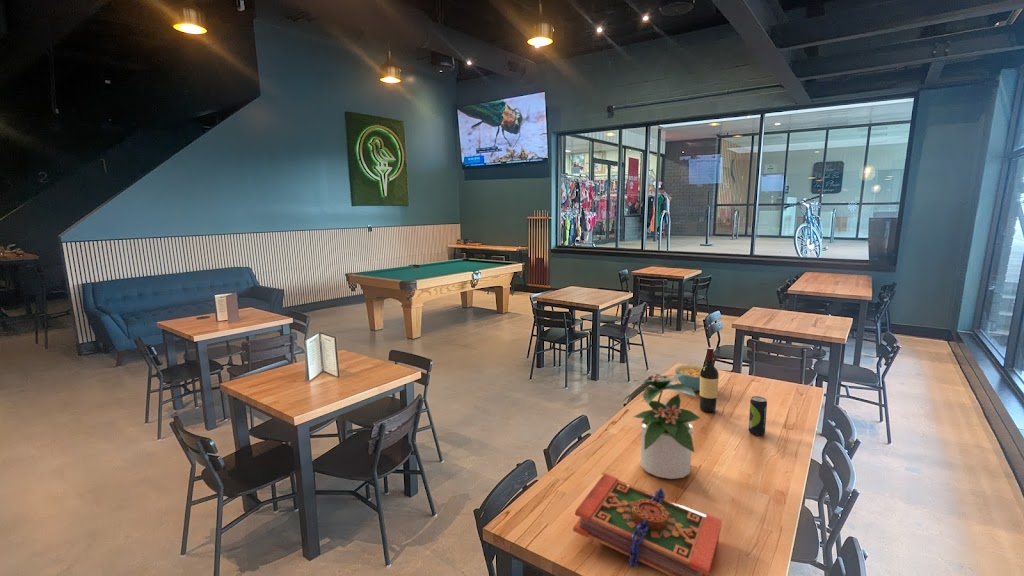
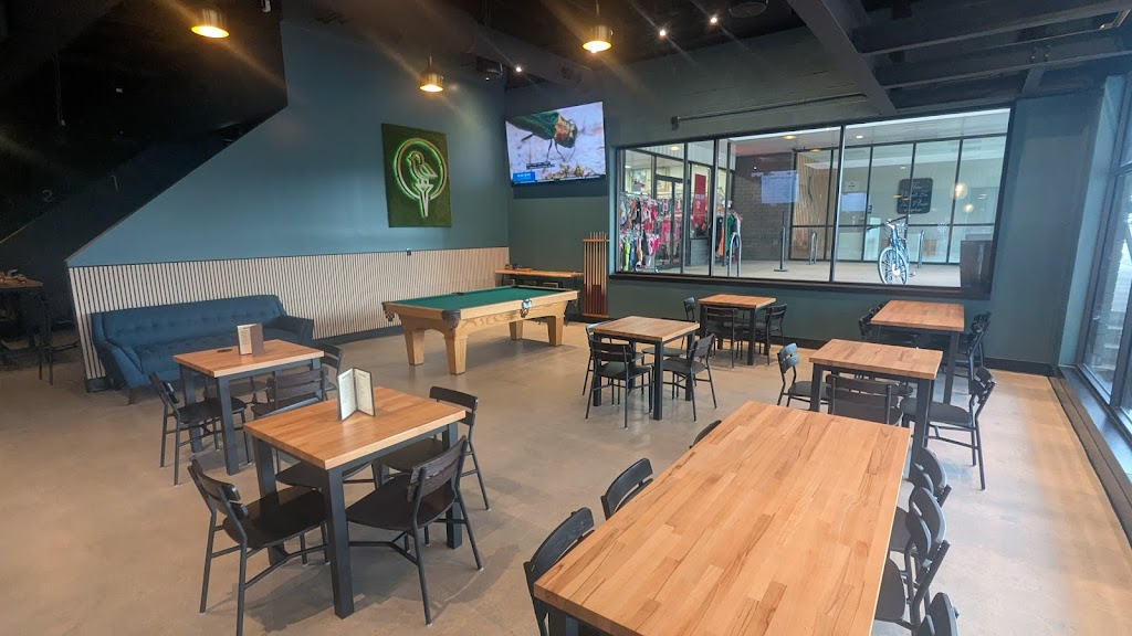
- book (648, 524)
- potted plant (662, 419)
- cereal bowl (694, 380)
- beverage can (757, 415)
- wine bottle (709, 379)
